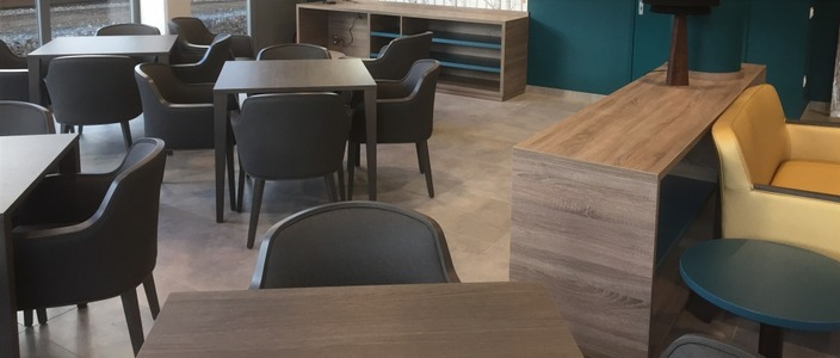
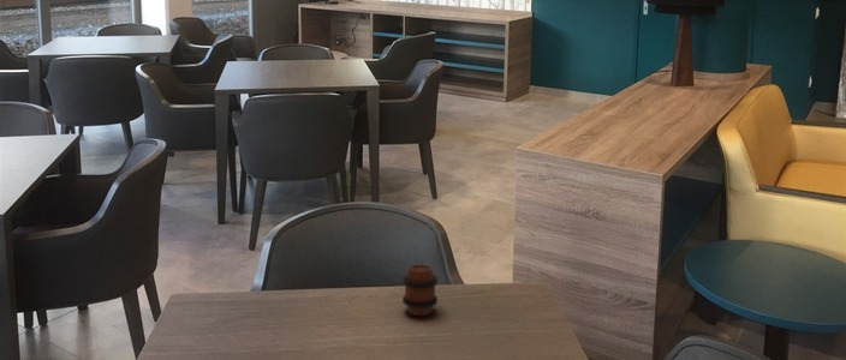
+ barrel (419, 289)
